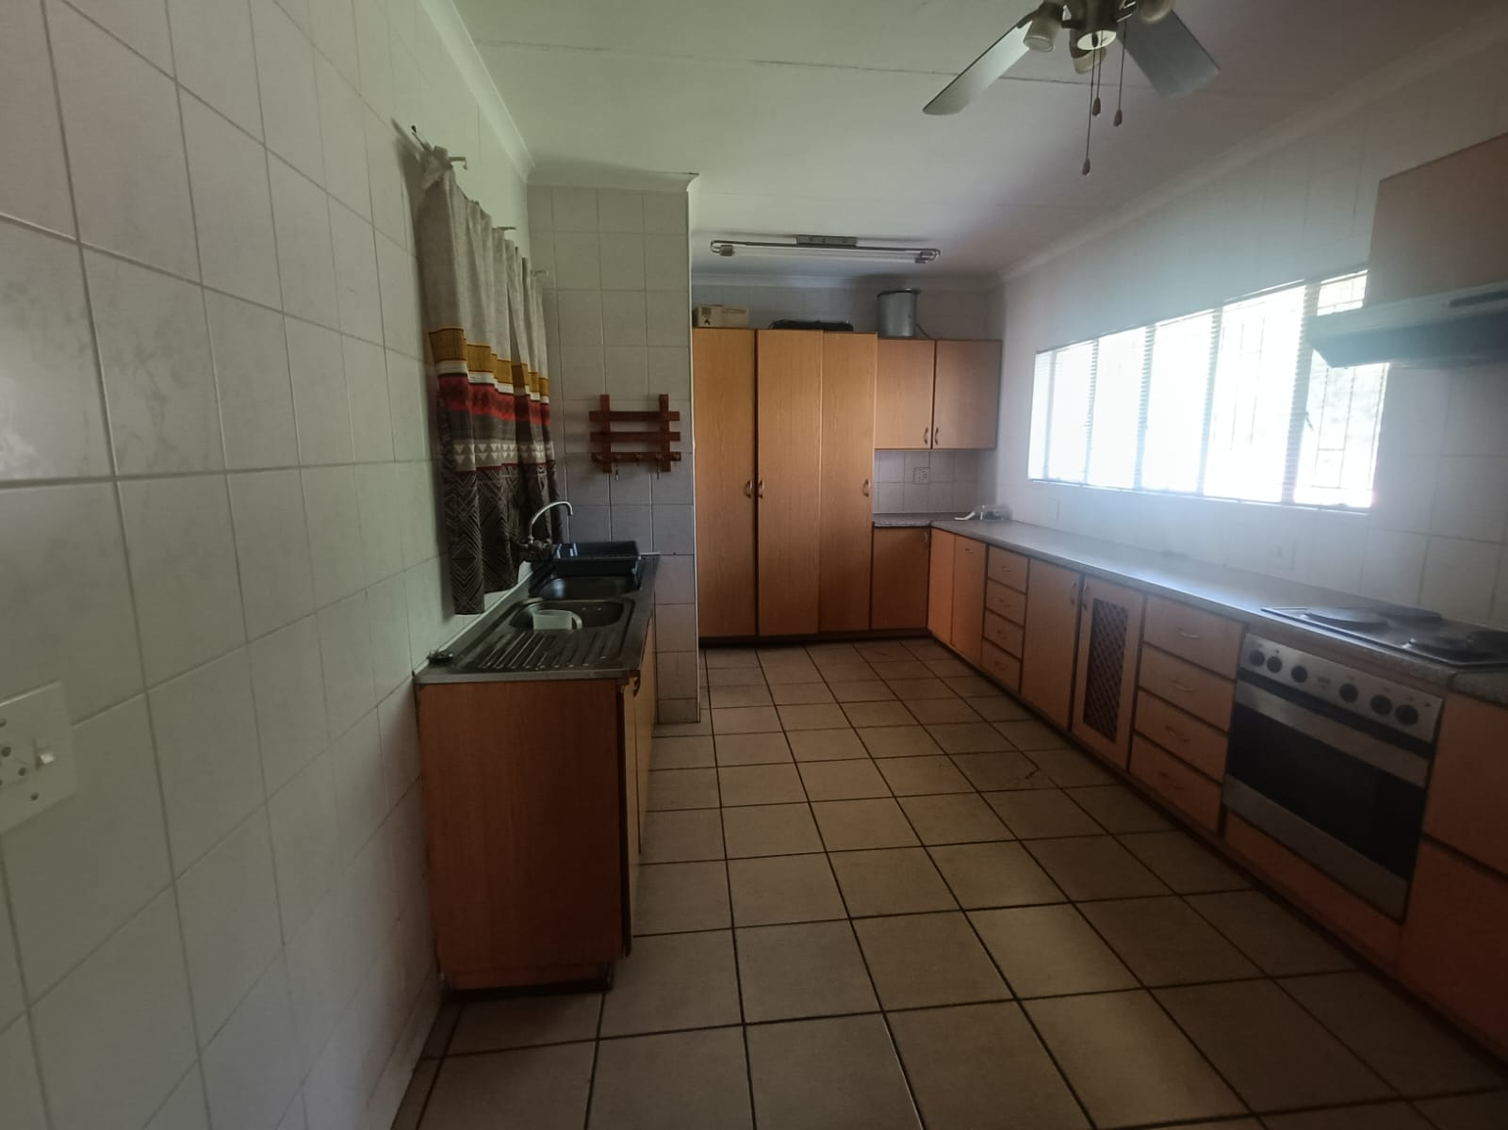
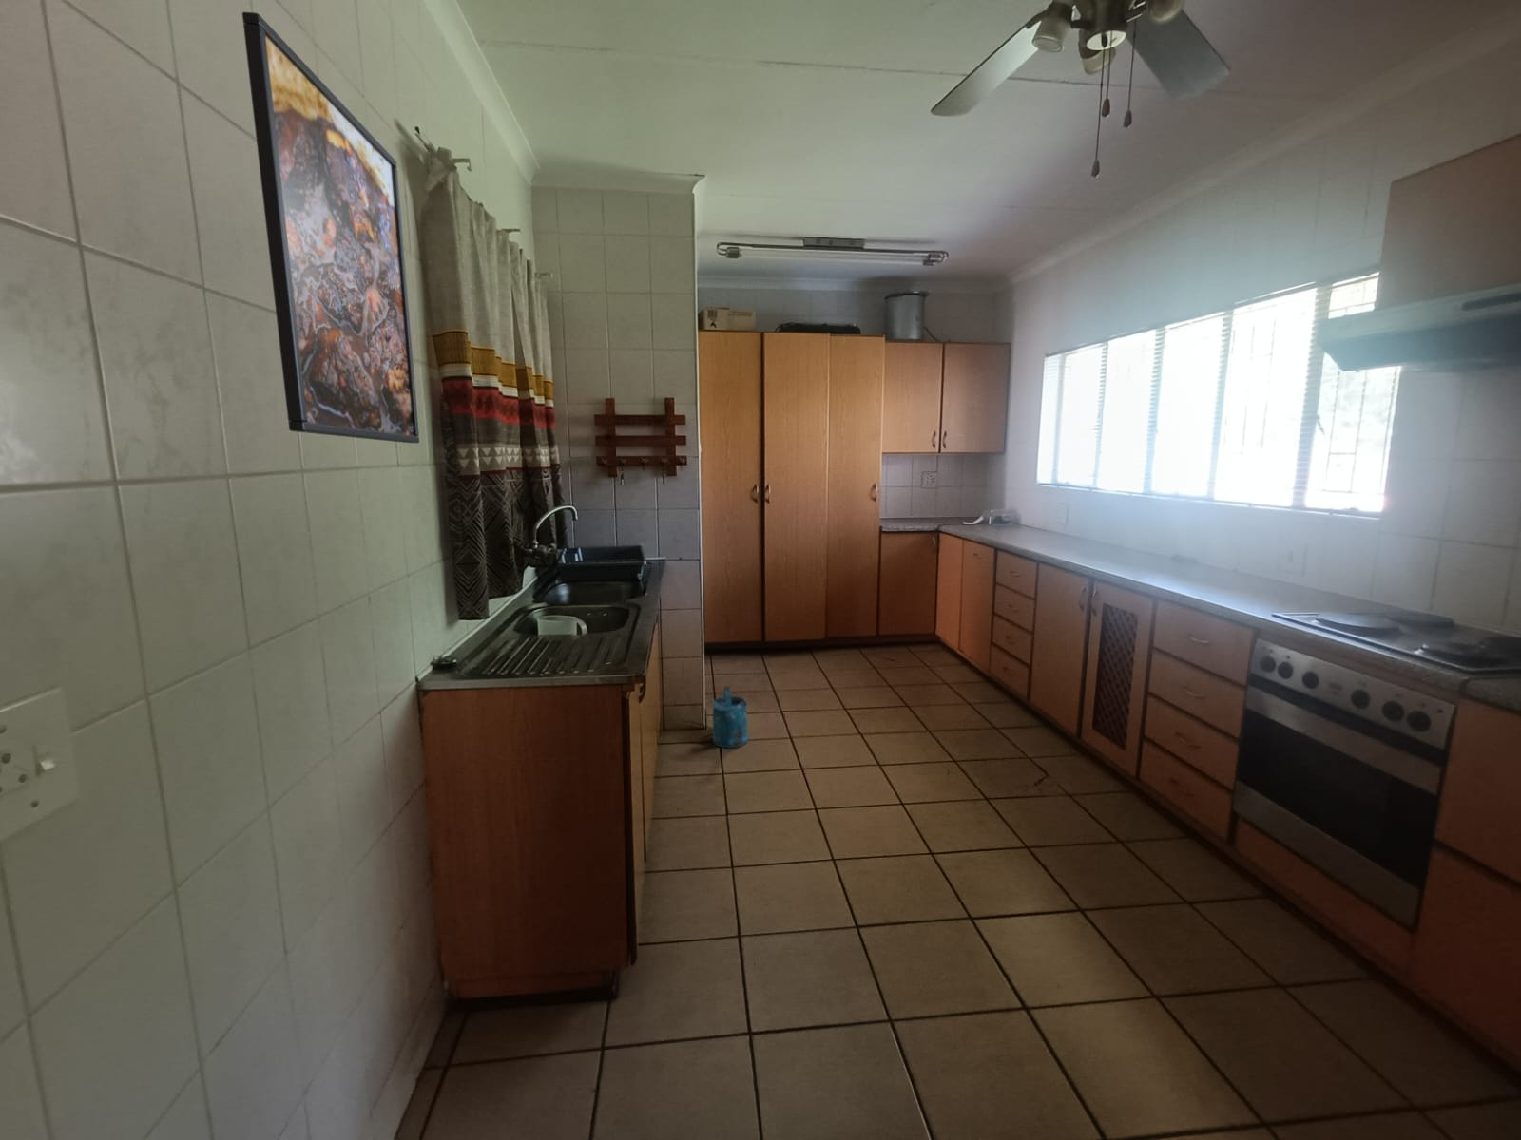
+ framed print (351, 275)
+ watering can (731, 720)
